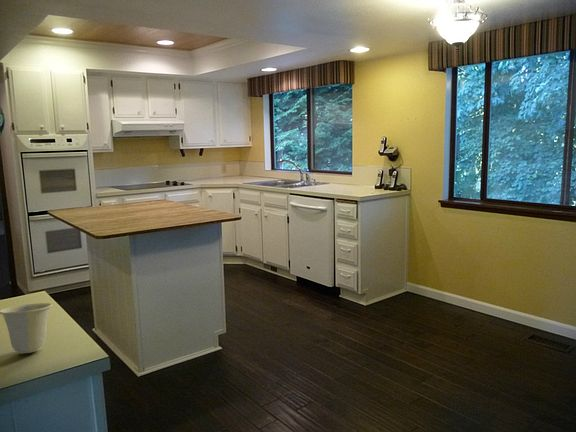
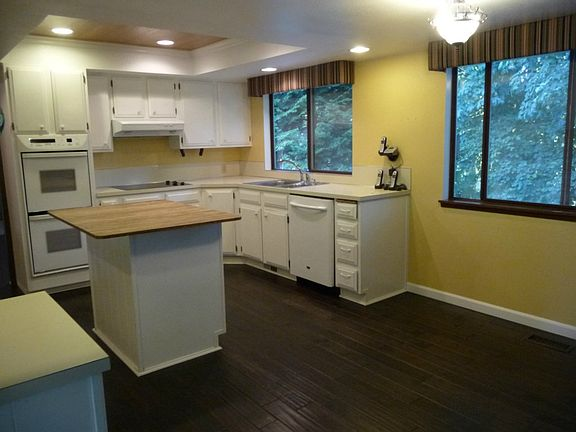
- cup (28, 327)
